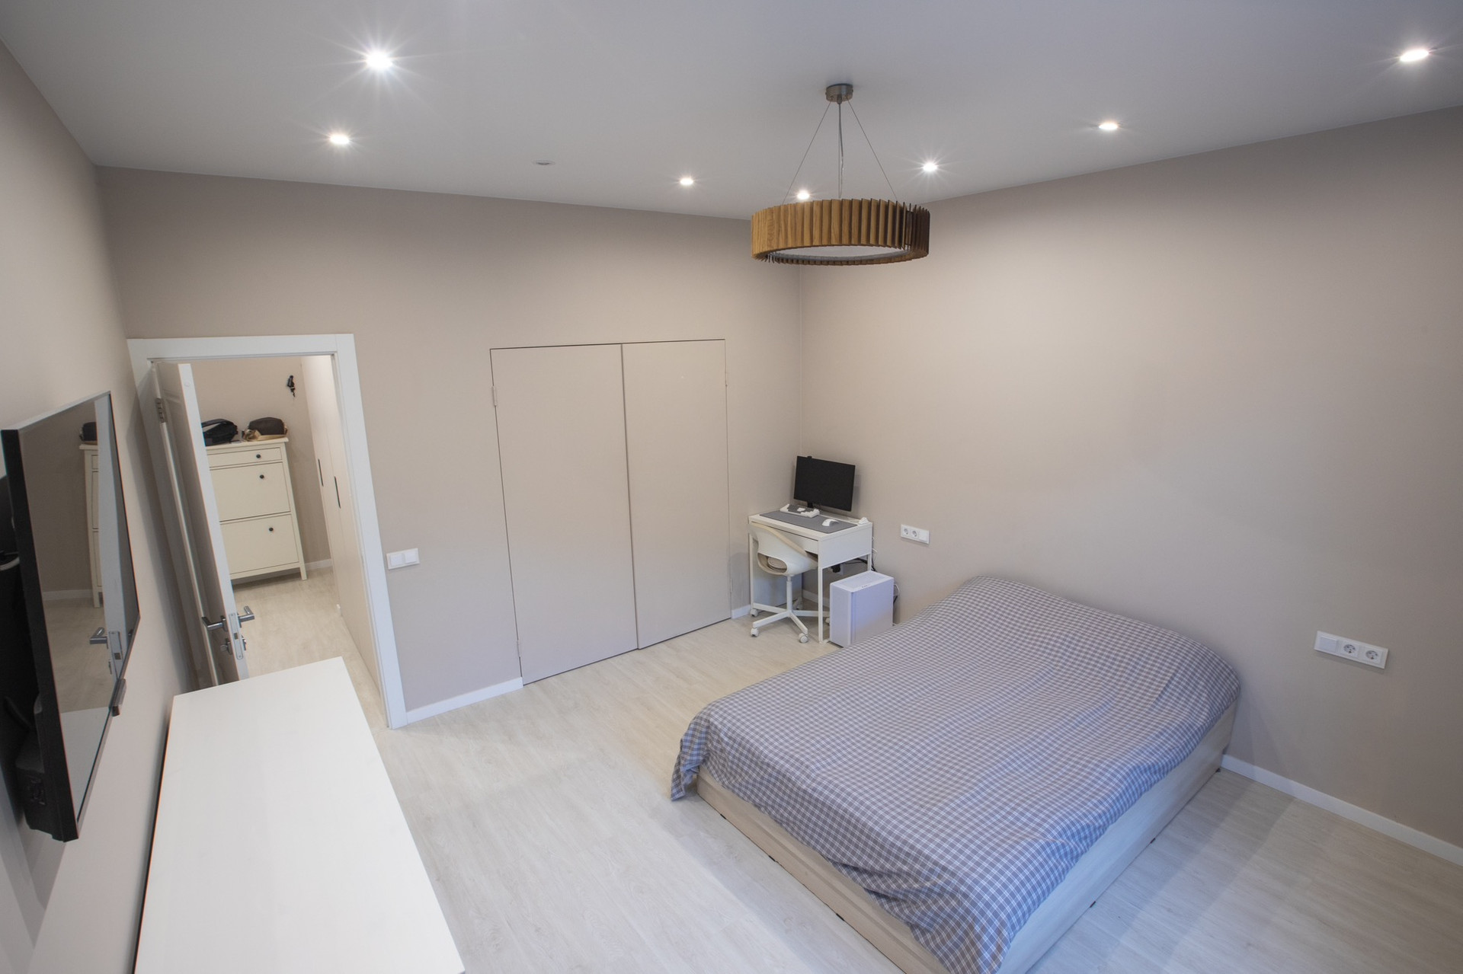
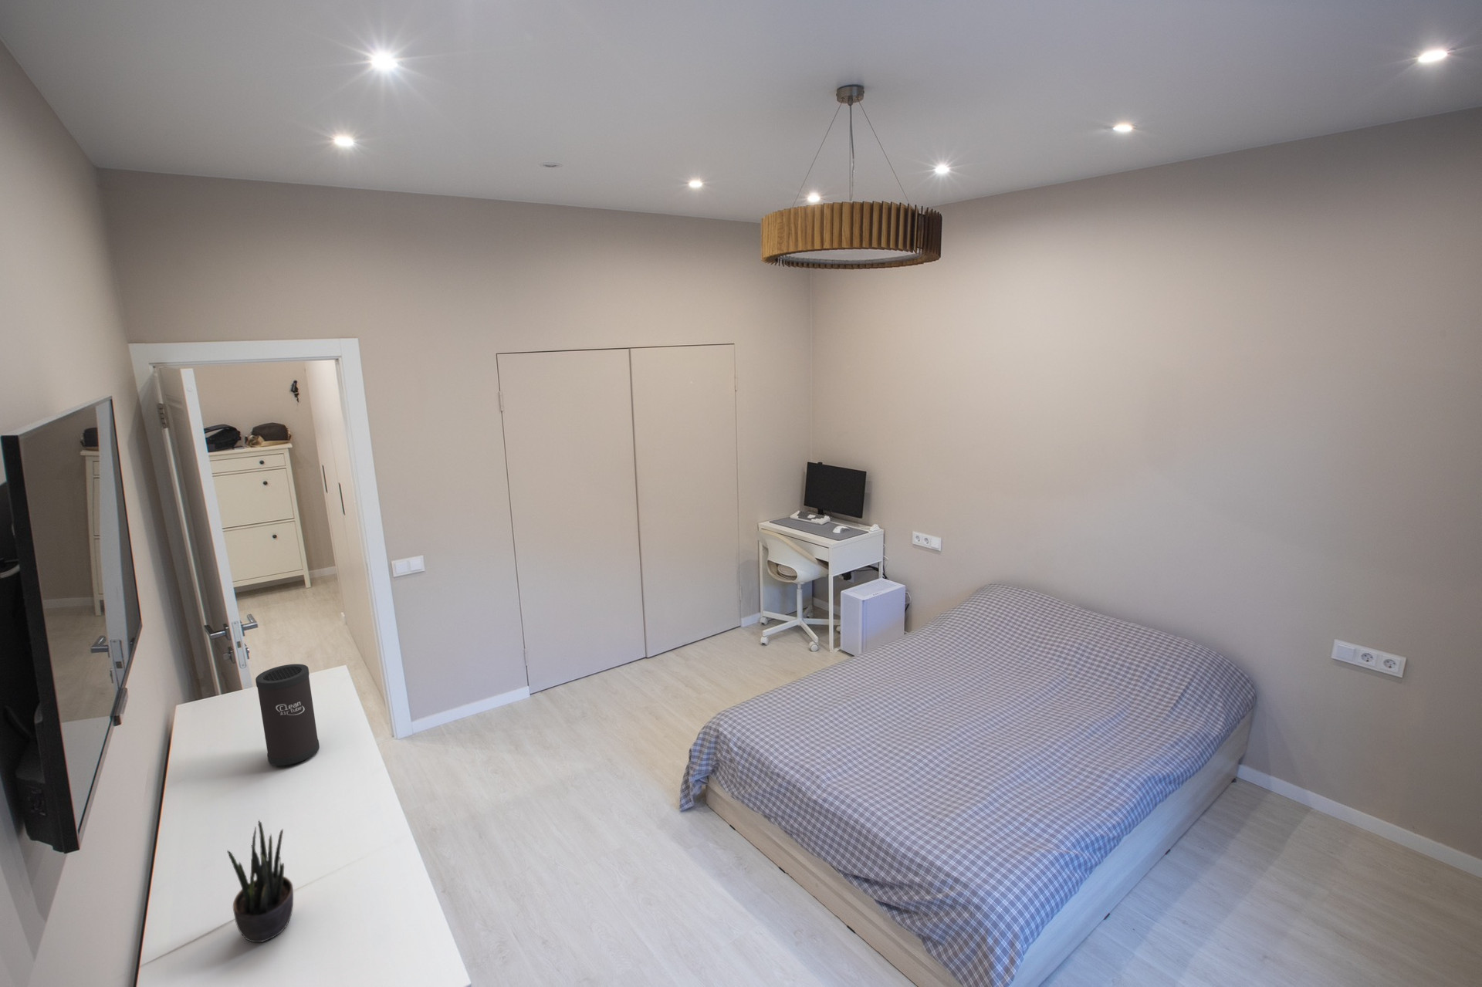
+ speaker (288, 715)
+ potted plant (261, 880)
